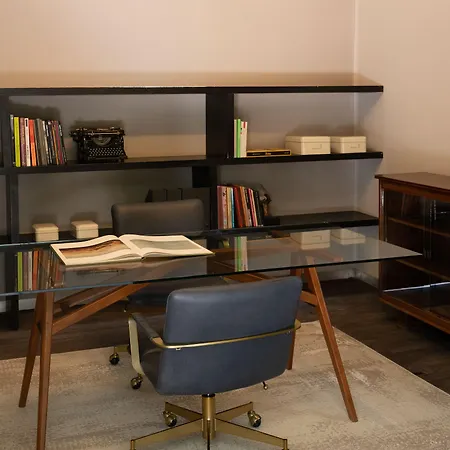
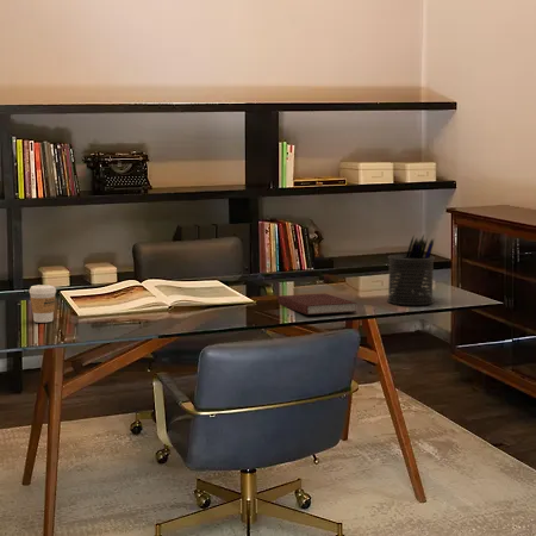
+ pen holder (411, 268)
+ notebook (316, 303)
+ coffee cup (43, 303)
